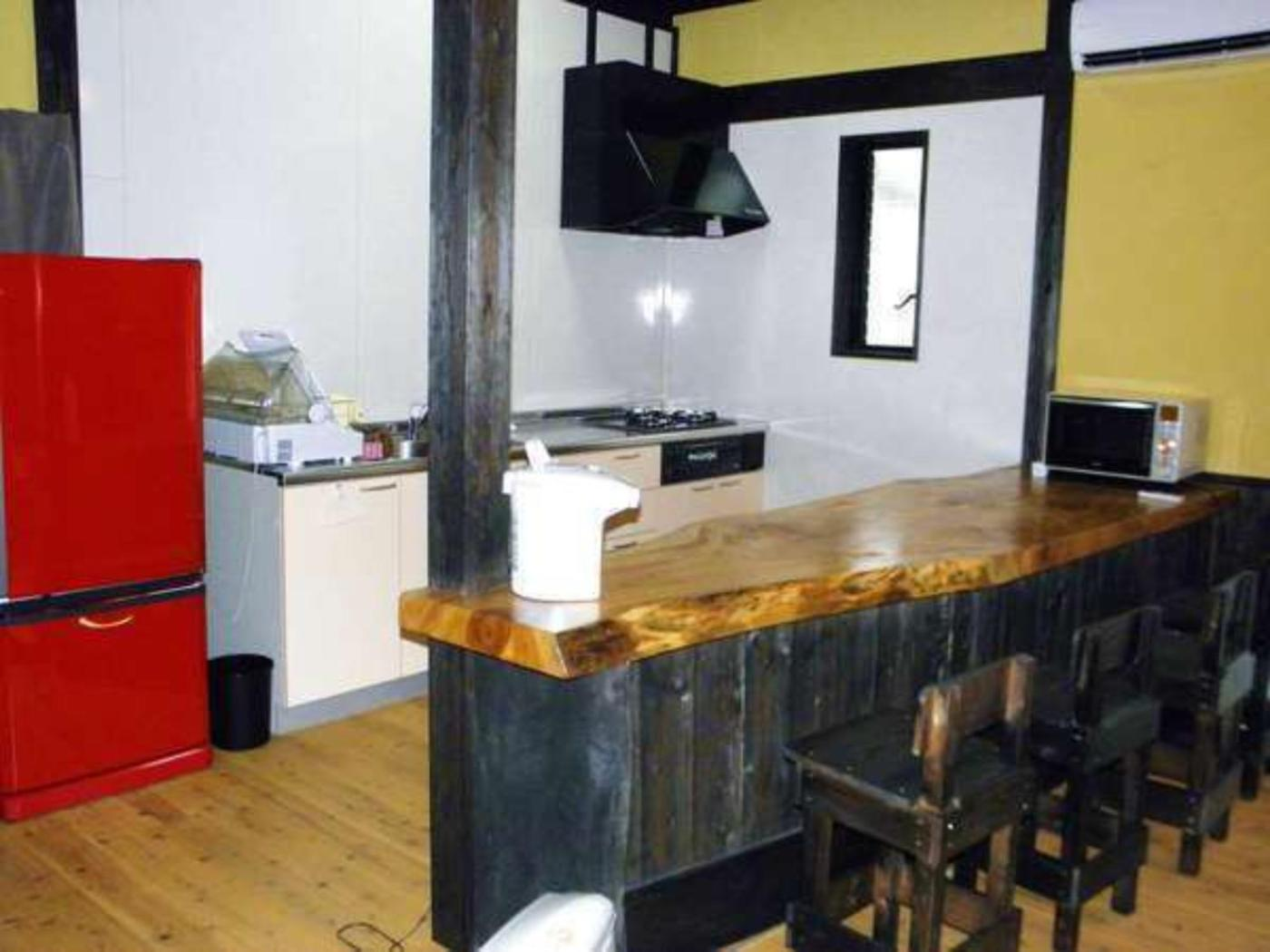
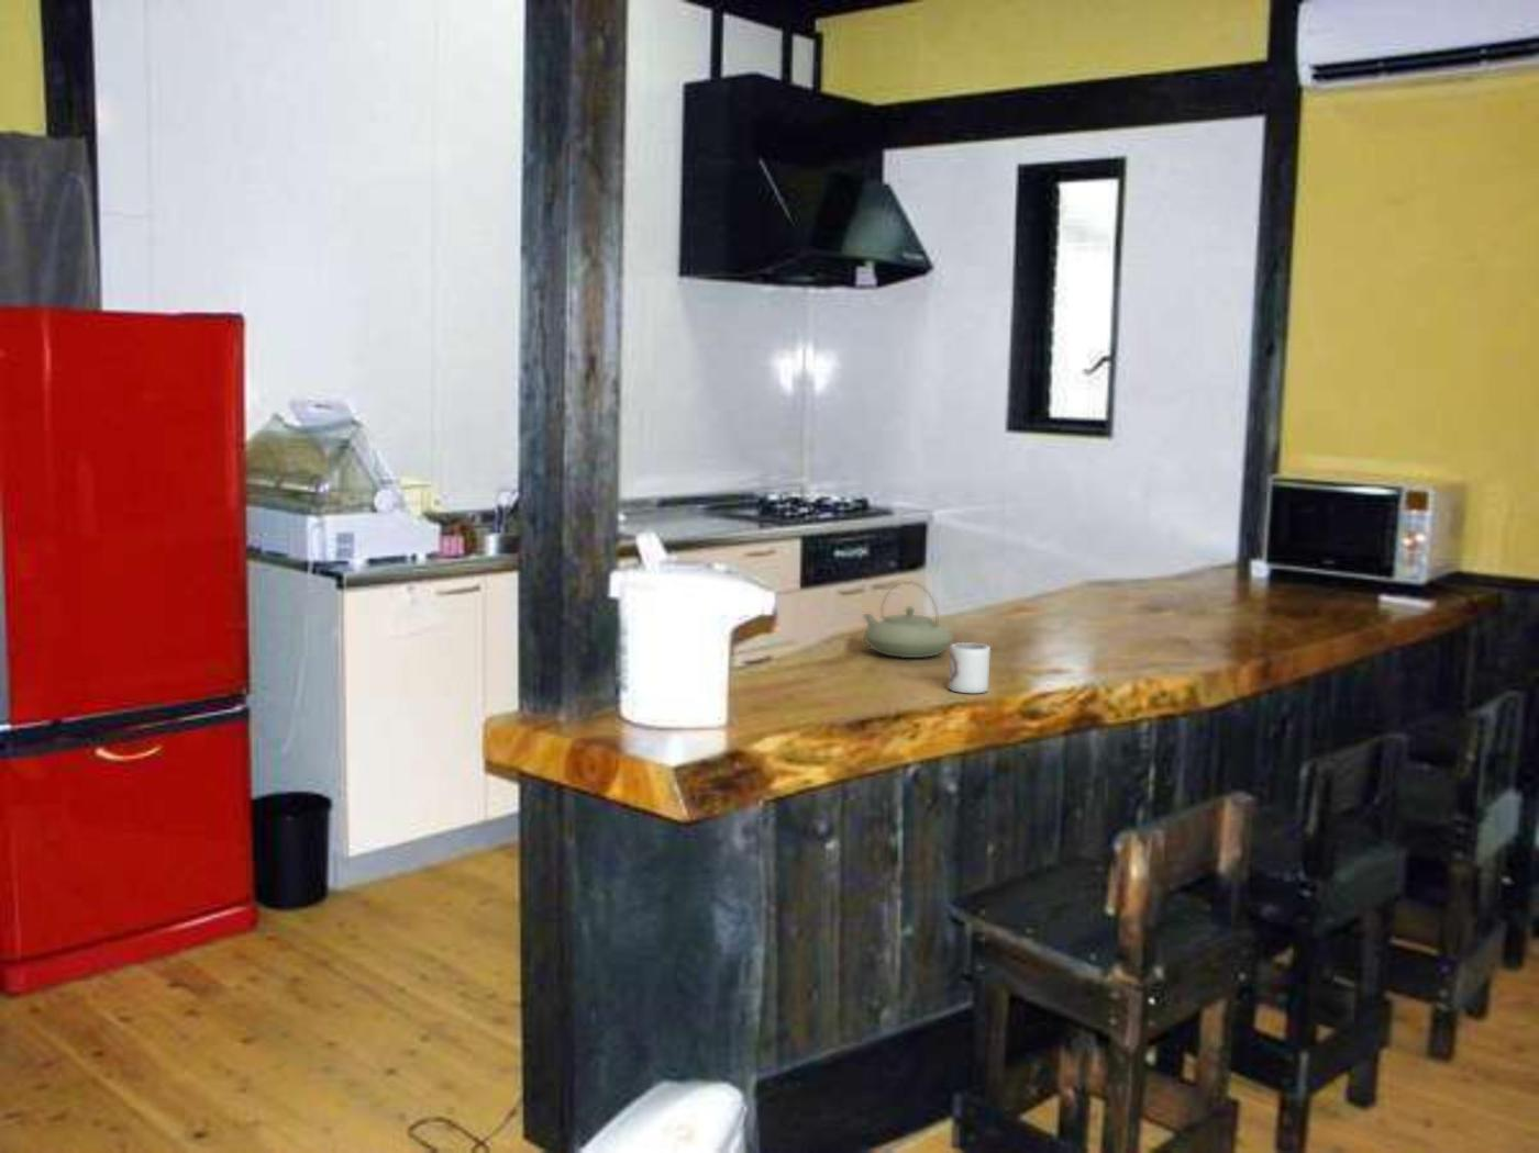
+ teapot (904, 616)
+ cup (967, 665)
